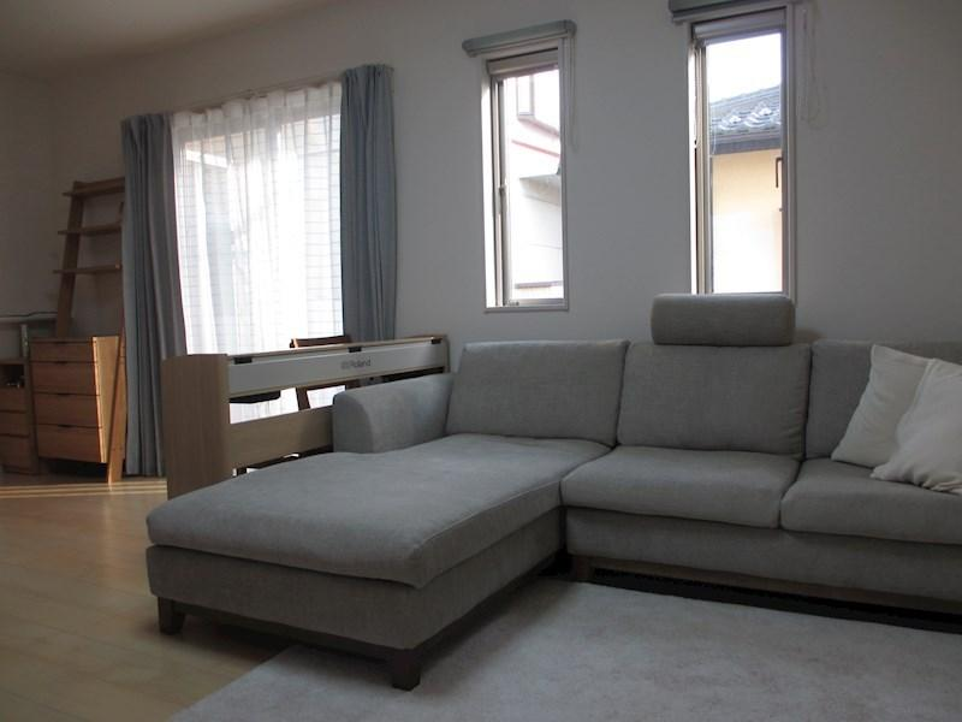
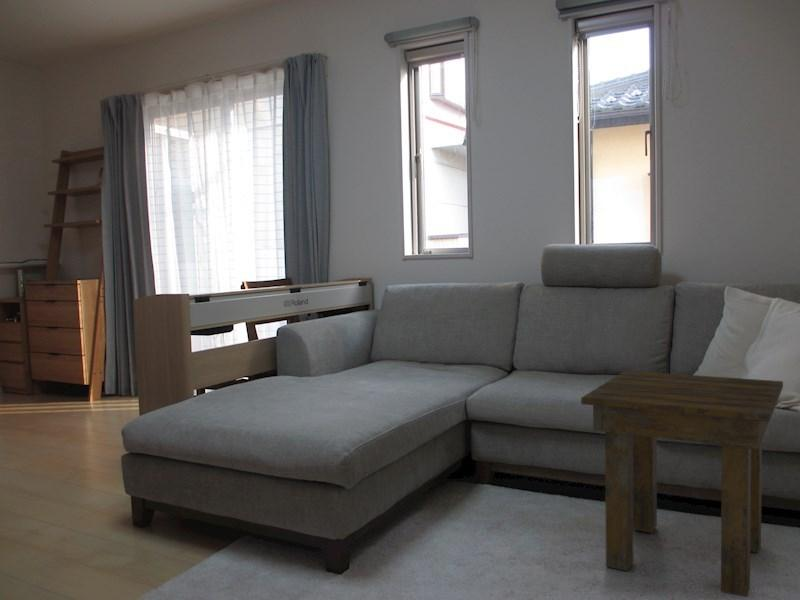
+ side table (656, 473)
